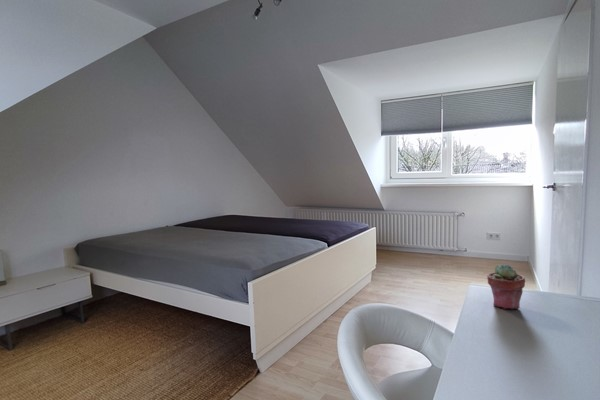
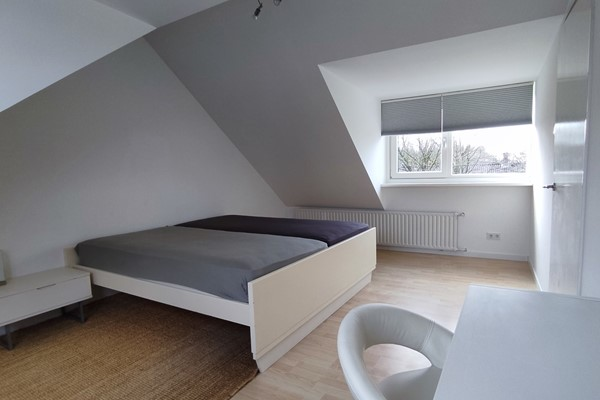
- potted succulent (505, 284)
